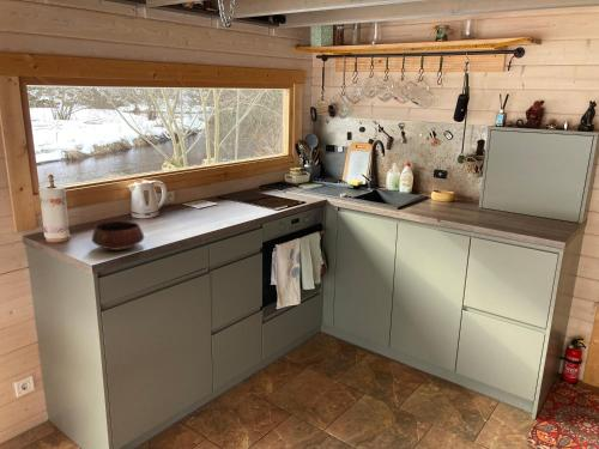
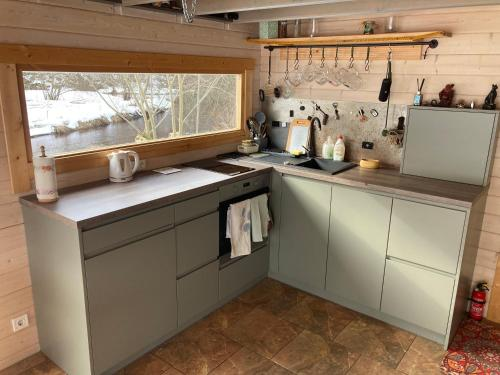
- bowl (117, 236)
